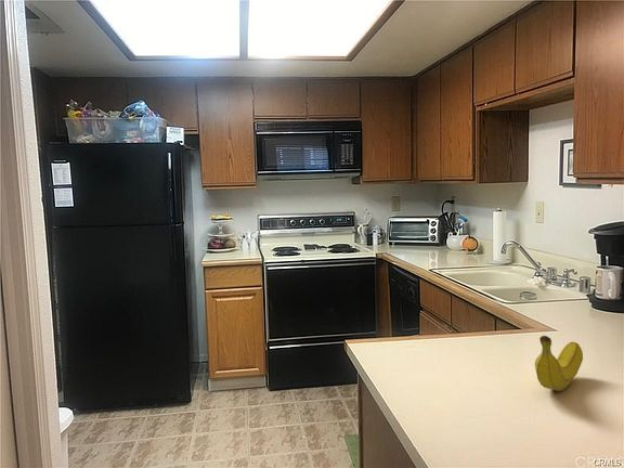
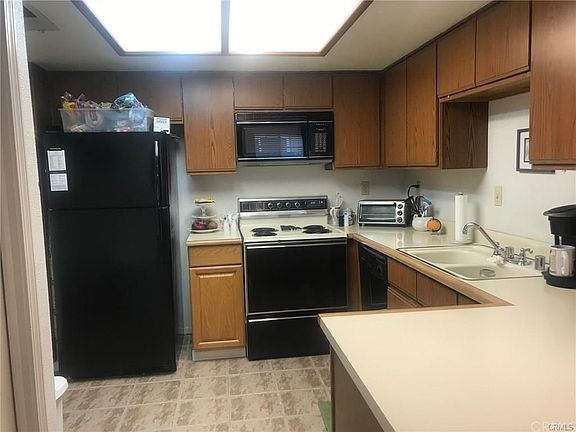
- fruit (559, 355)
